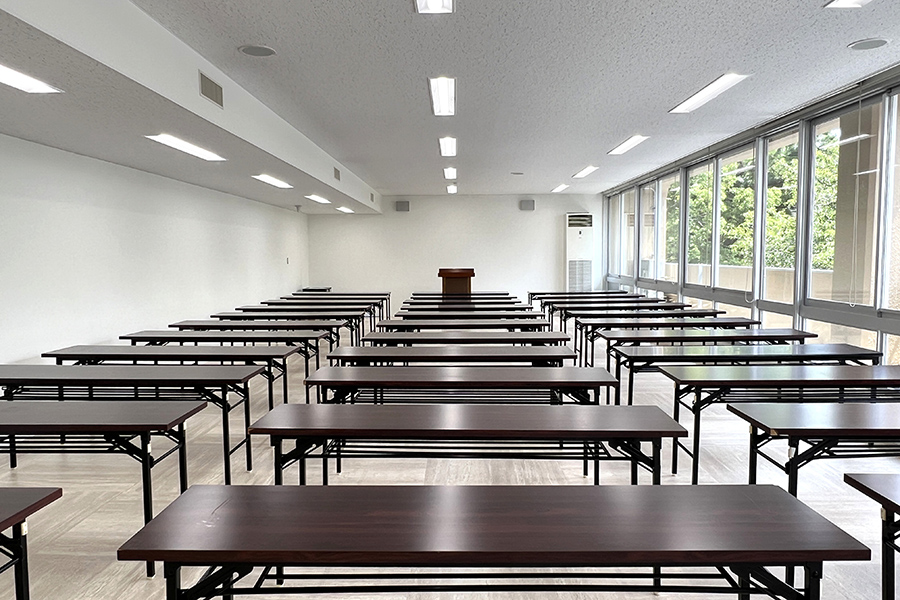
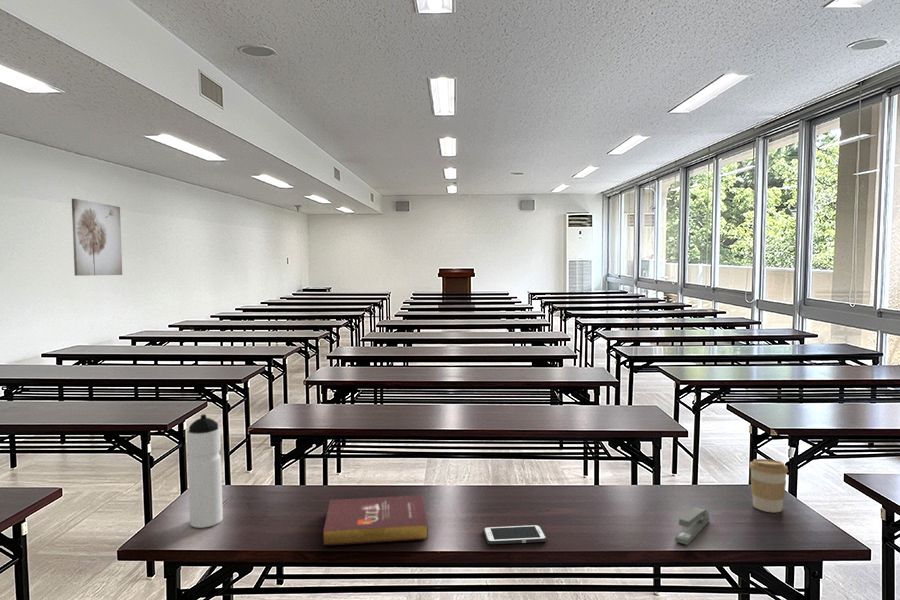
+ cell phone (514, 534)
+ wall art (98, 239)
+ coffee cup (767, 483)
+ water bottle (204, 468)
+ stapler (692, 521)
+ book (376, 518)
